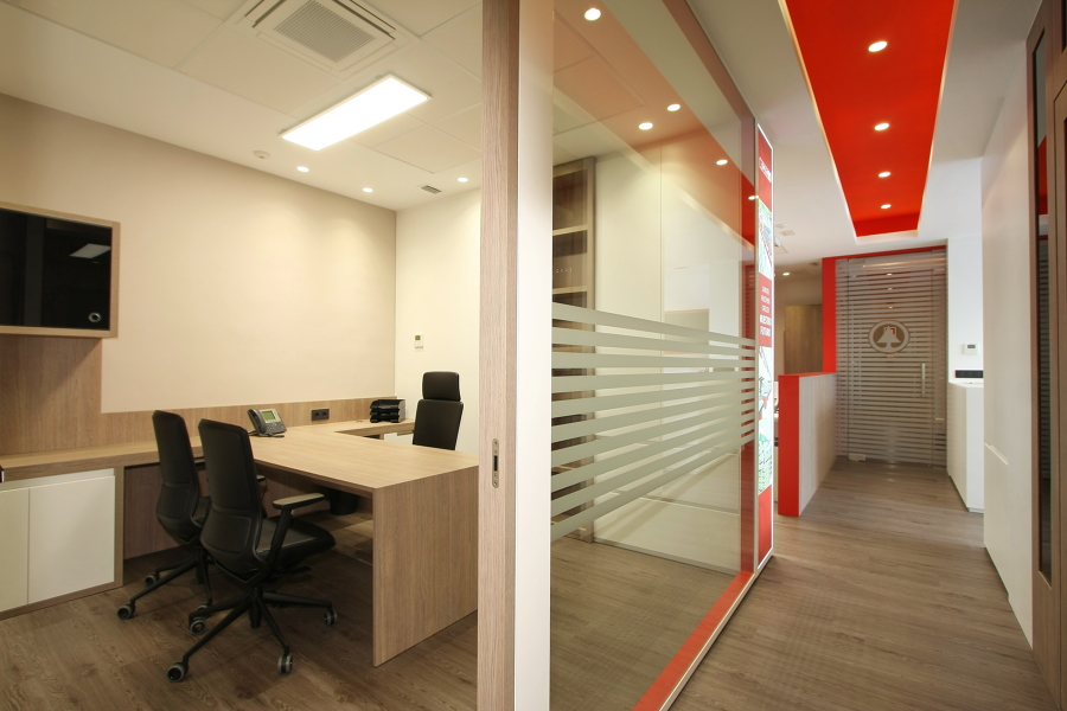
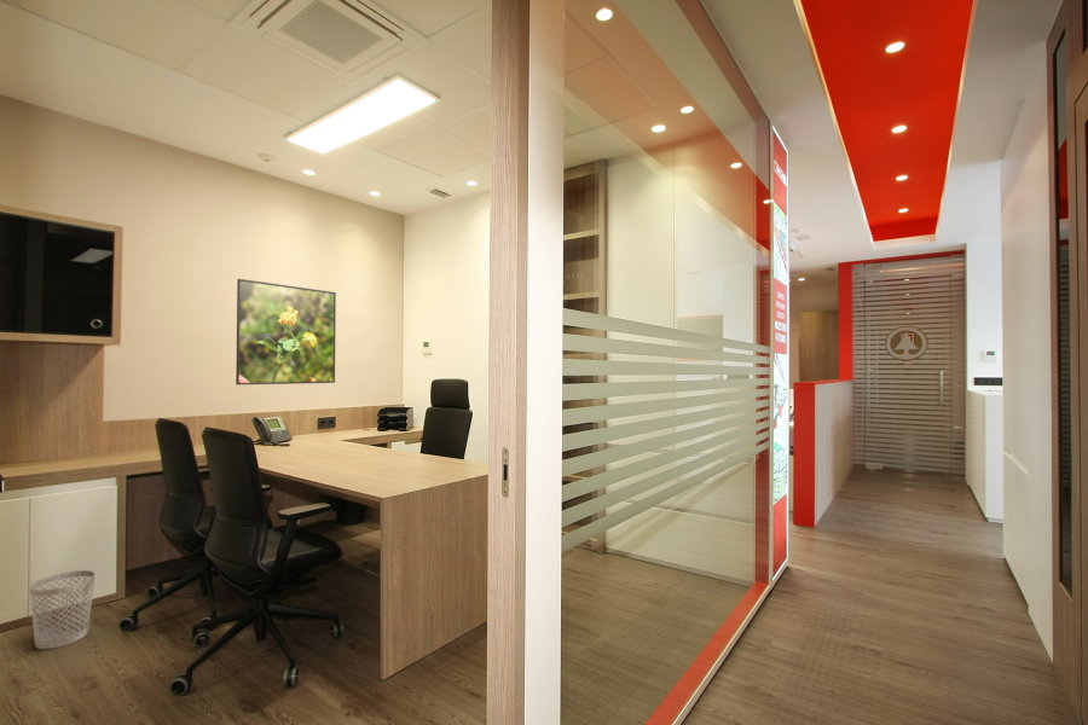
+ wastebasket (62, 609)
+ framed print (289, 335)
